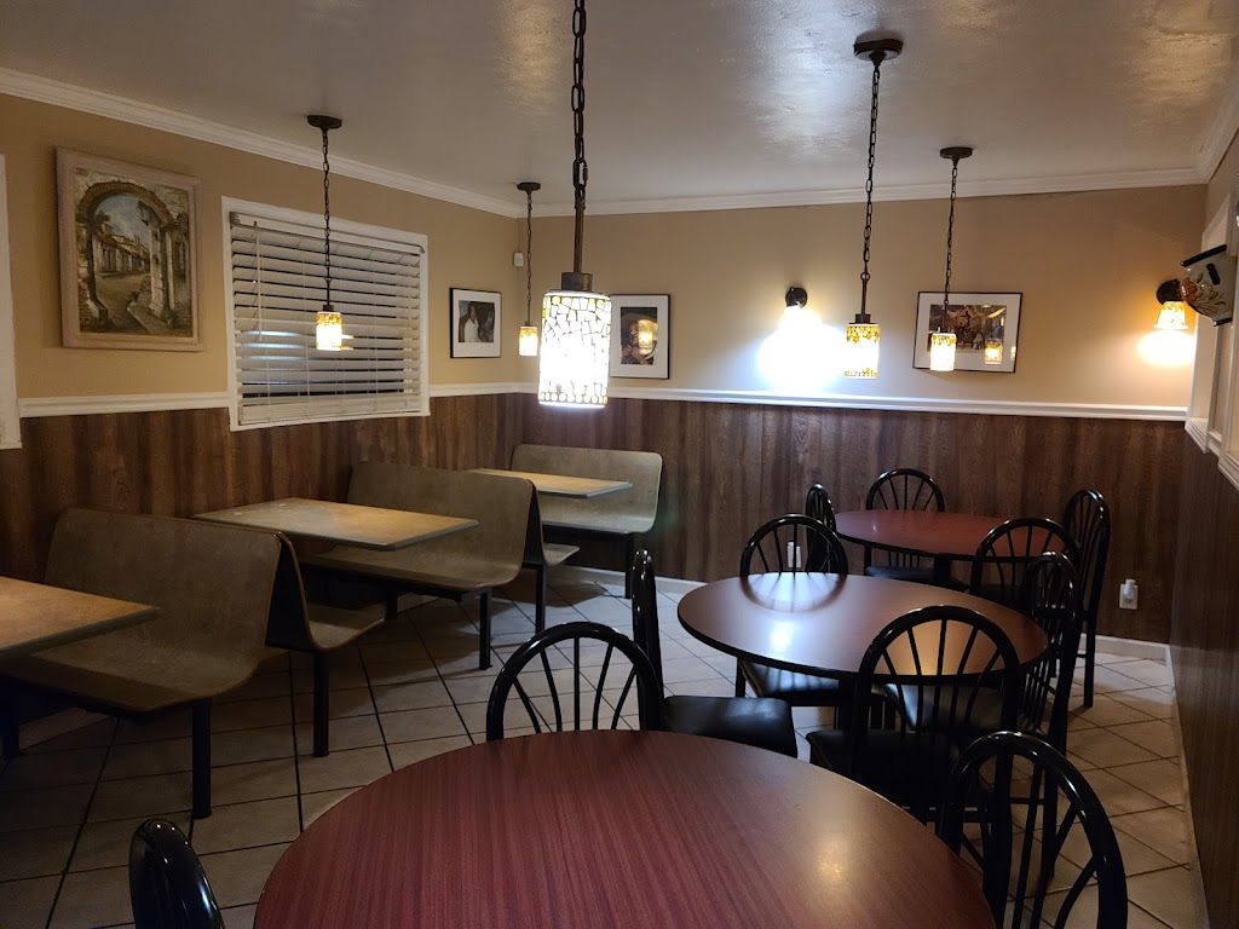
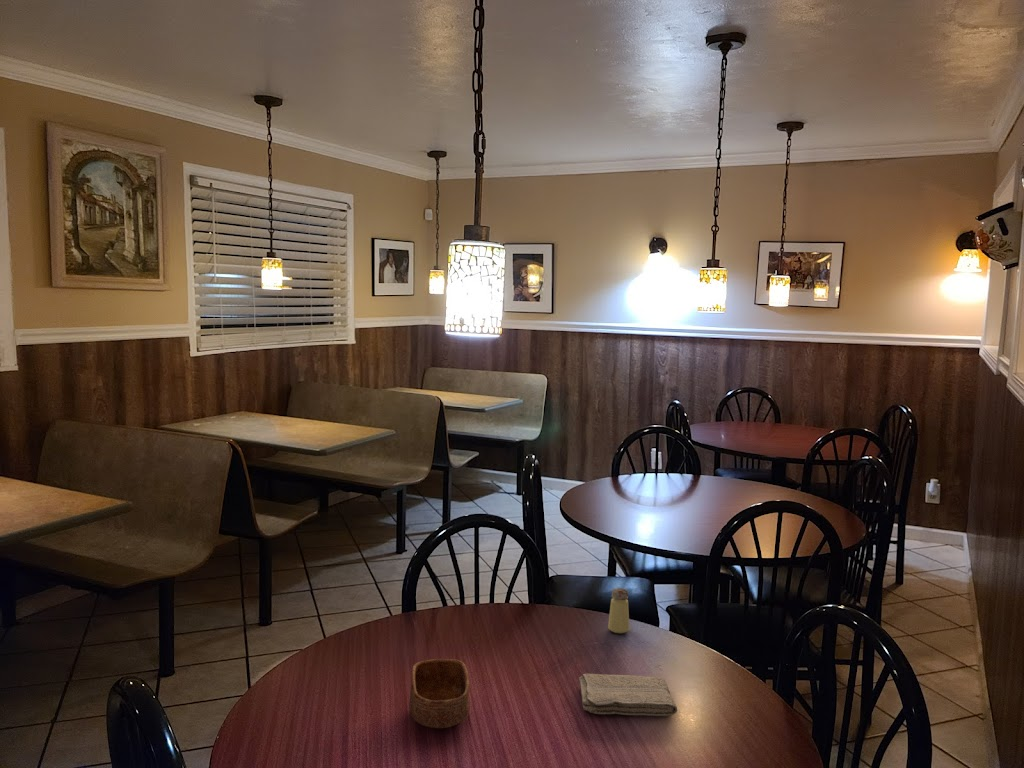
+ bowl (439, 695)
+ saltshaker (619, 609)
+ washcloth (625, 693)
